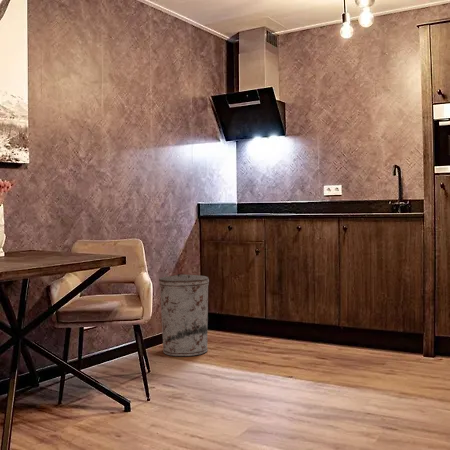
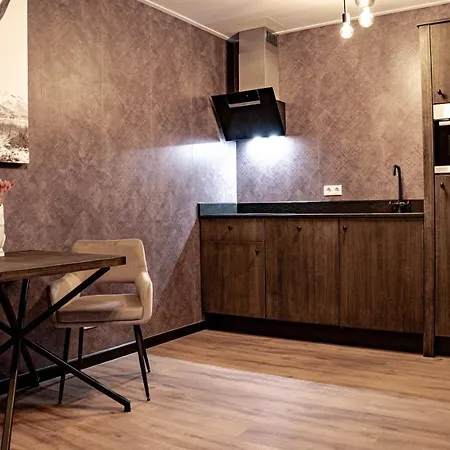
- trash can (184, 312)
